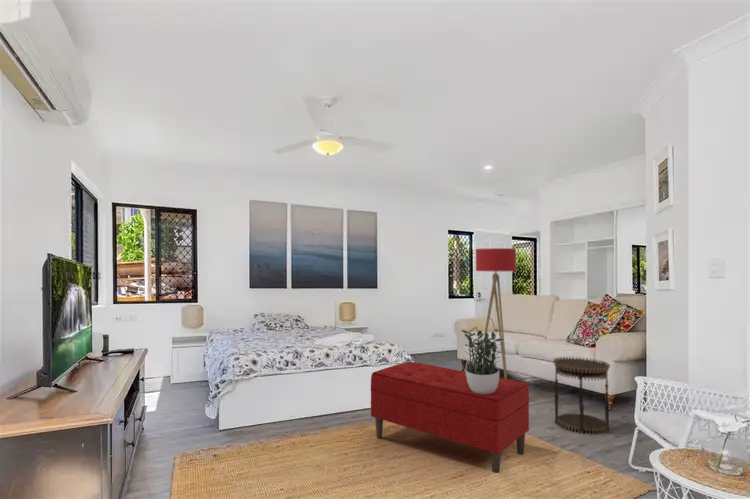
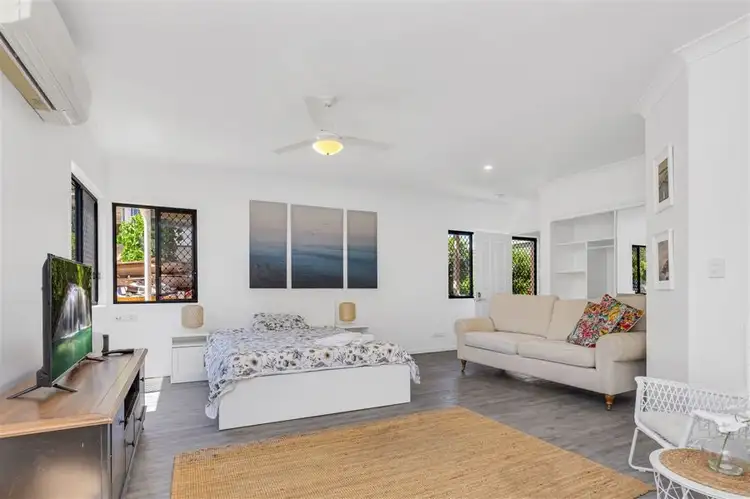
- potted plant (484, 358)
- bench (446, 411)
- floor lamp (495, 318)
- side table (581, 394)
